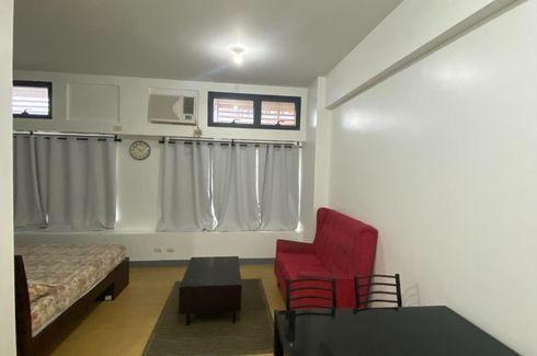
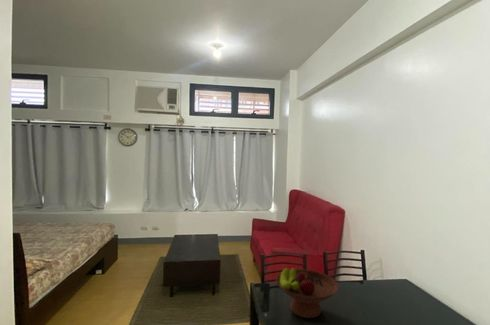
+ fruit bowl (306, 290)
